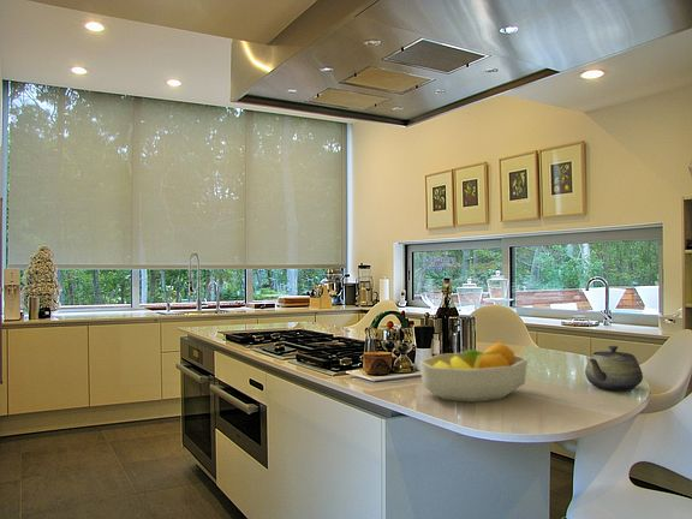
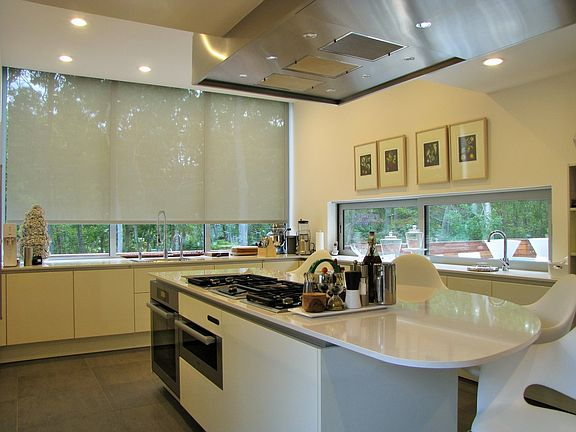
- fruit bowl (473, 369)
- teapot (612, 366)
